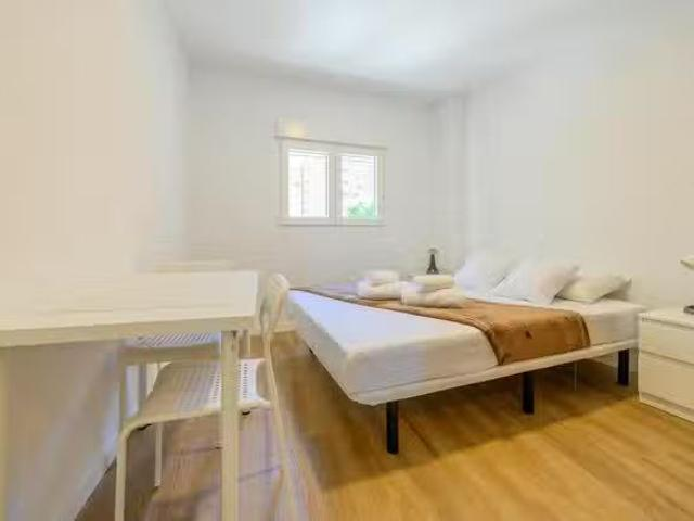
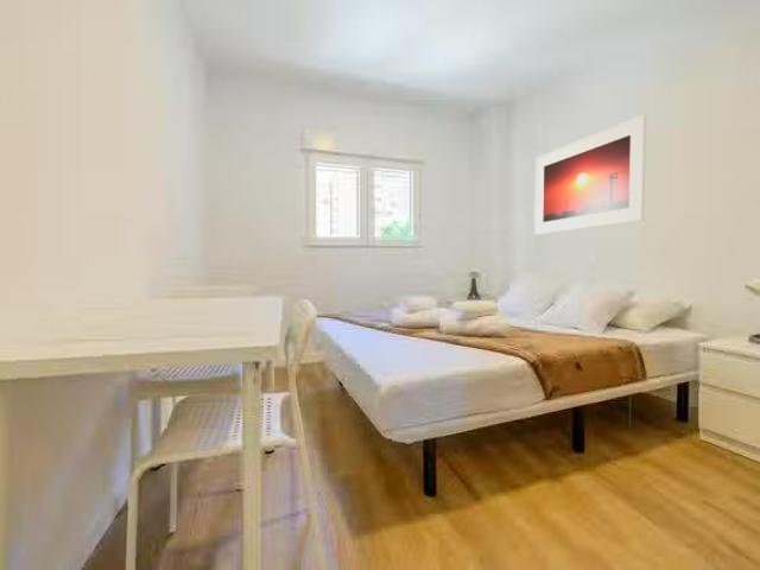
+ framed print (581, 184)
